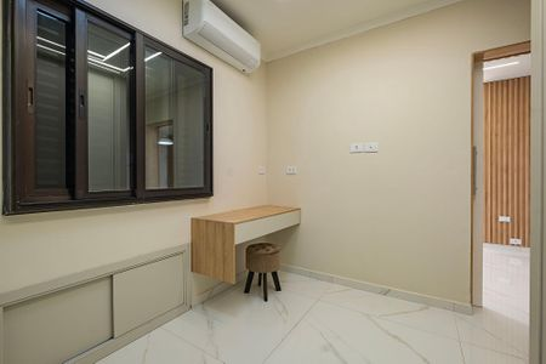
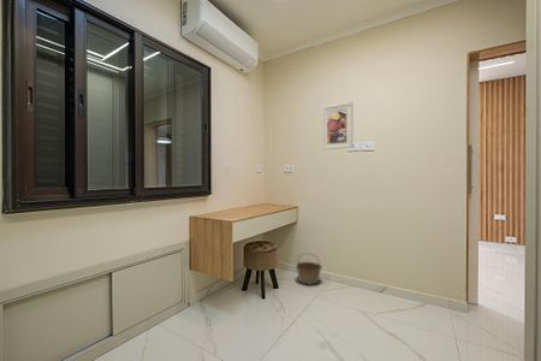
+ basket (308, 267)
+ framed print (337, 126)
